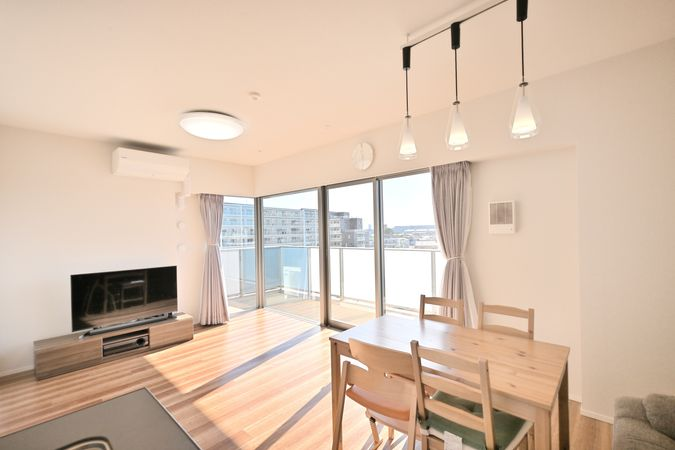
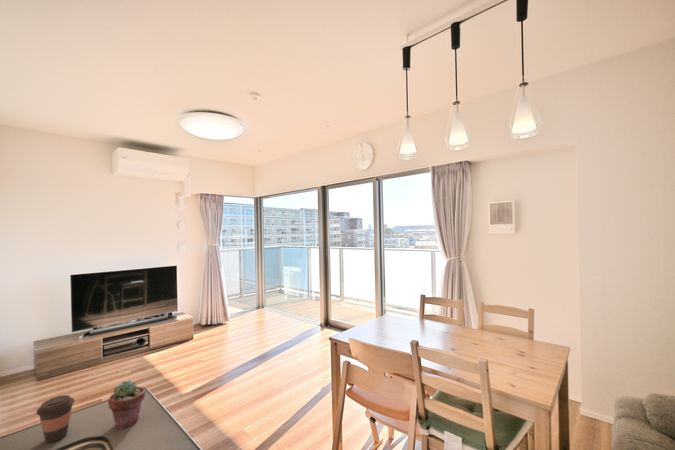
+ potted succulent (127, 401)
+ coffee cup (56, 419)
